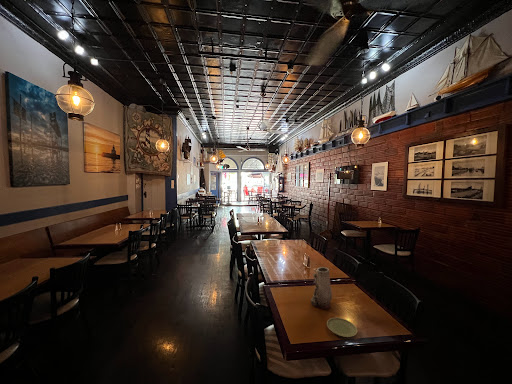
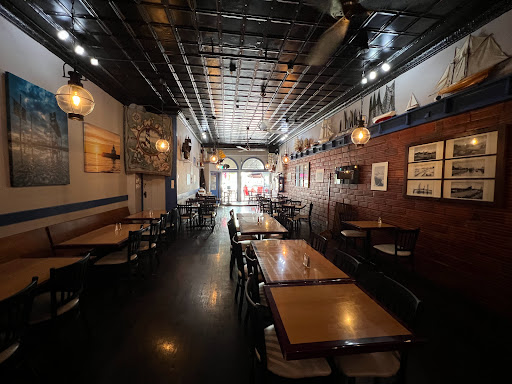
- vase (322, 286)
- plate (341, 328)
